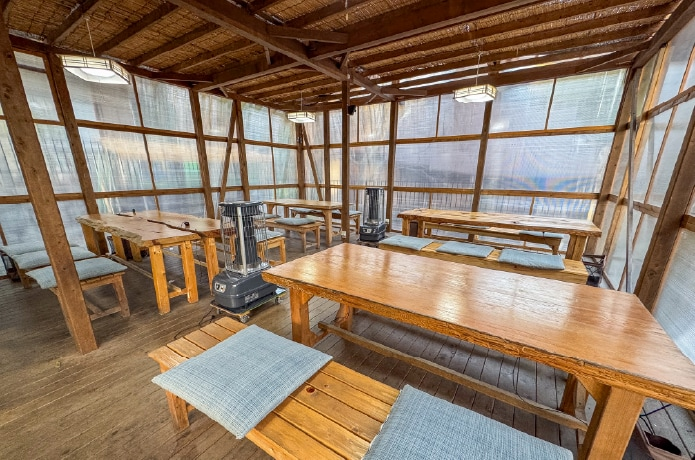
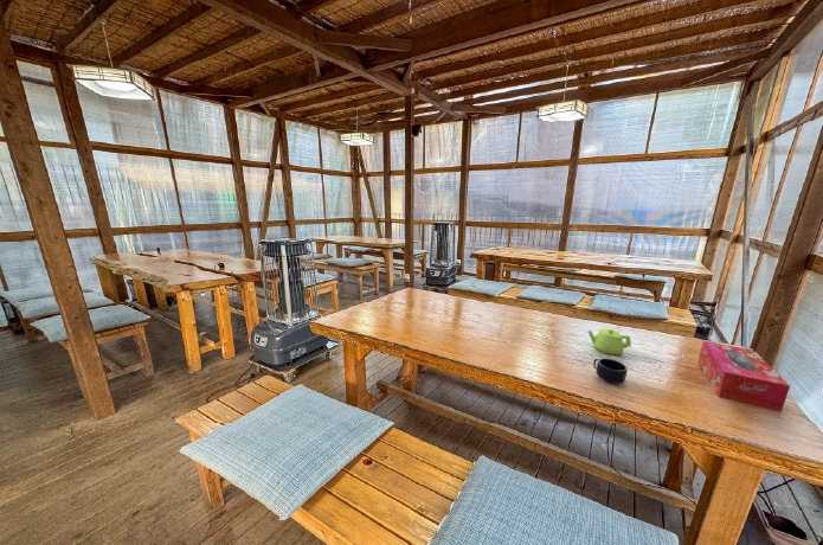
+ teapot (607, 339)
+ tissue box (737, 372)
+ mug (607, 370)
